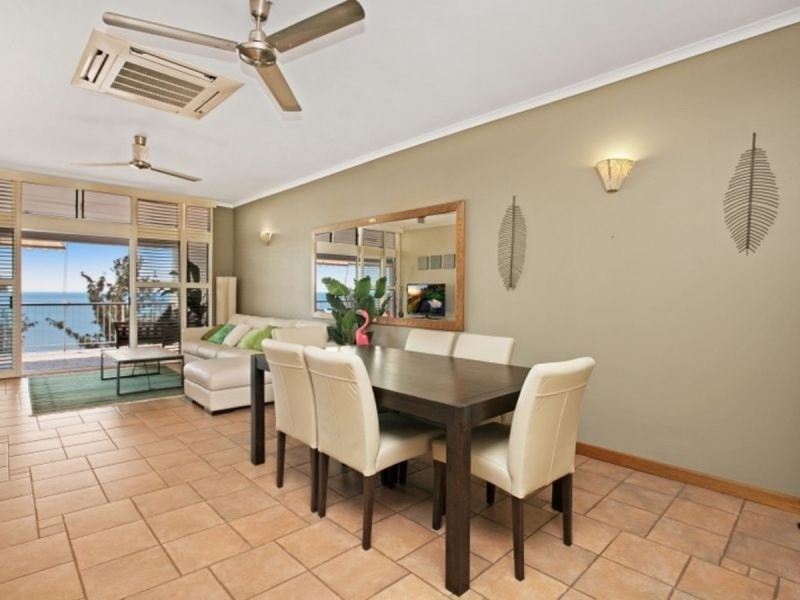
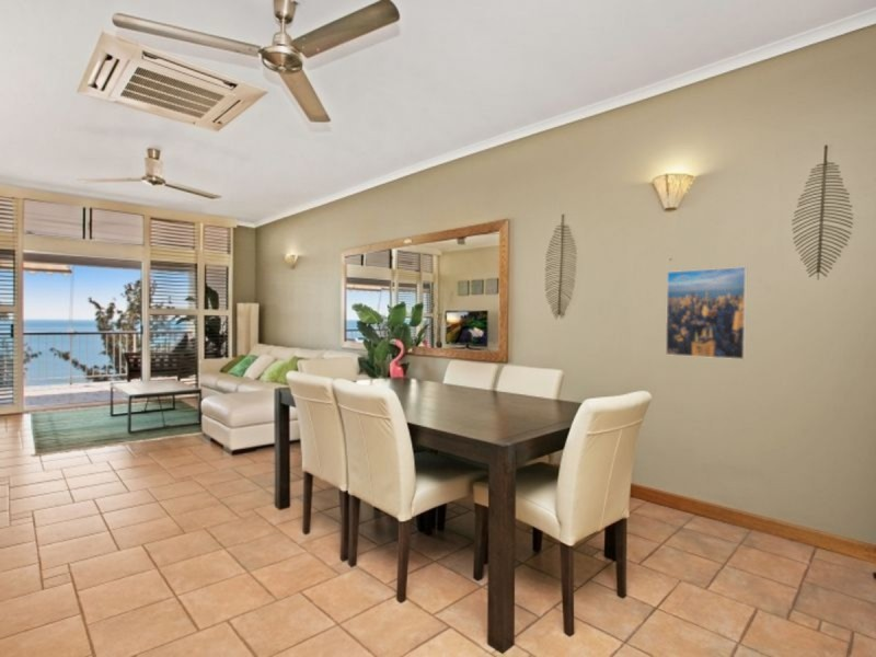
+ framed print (704, 313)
